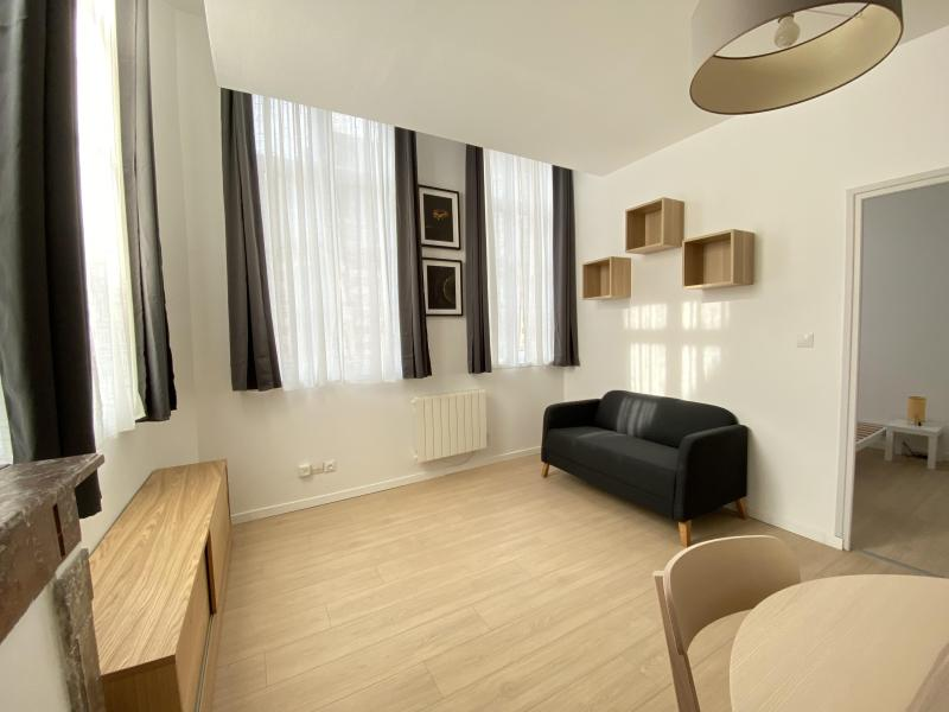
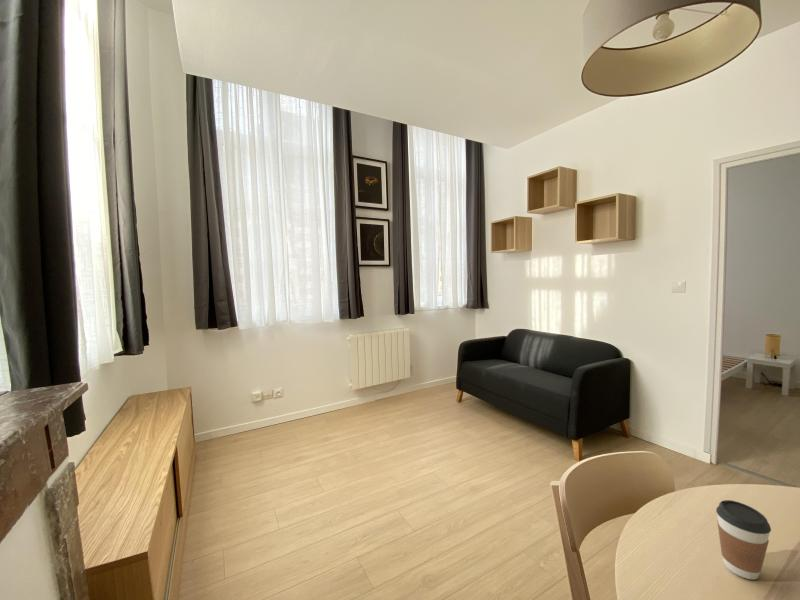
+ coffee cup (741, 540)
